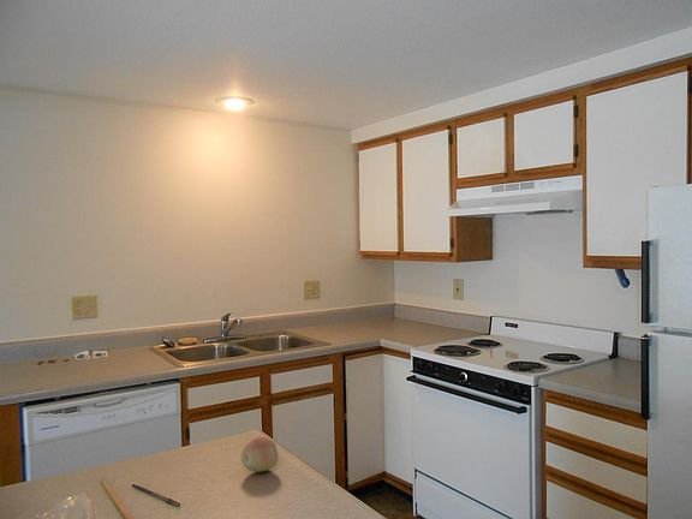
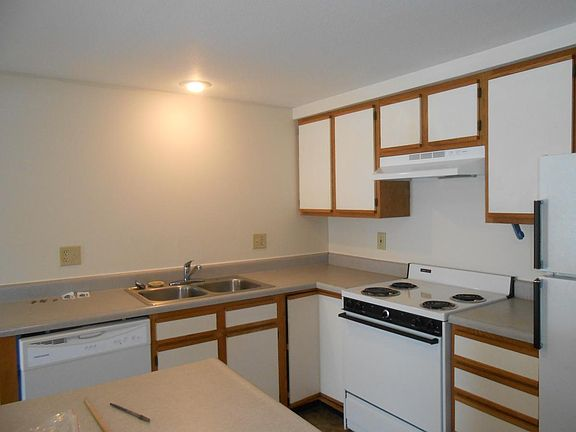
- fruit (258, 455)
